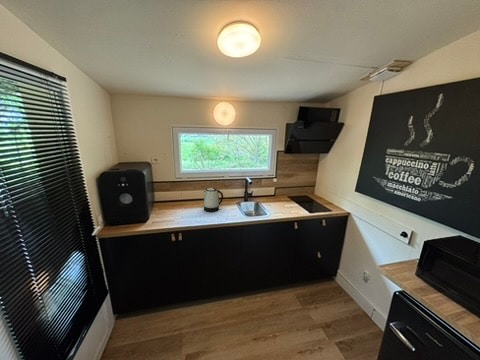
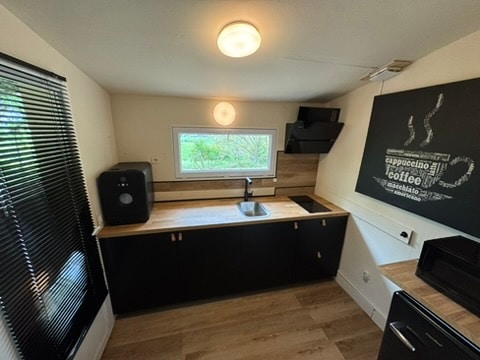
- kettle (213, 198)
